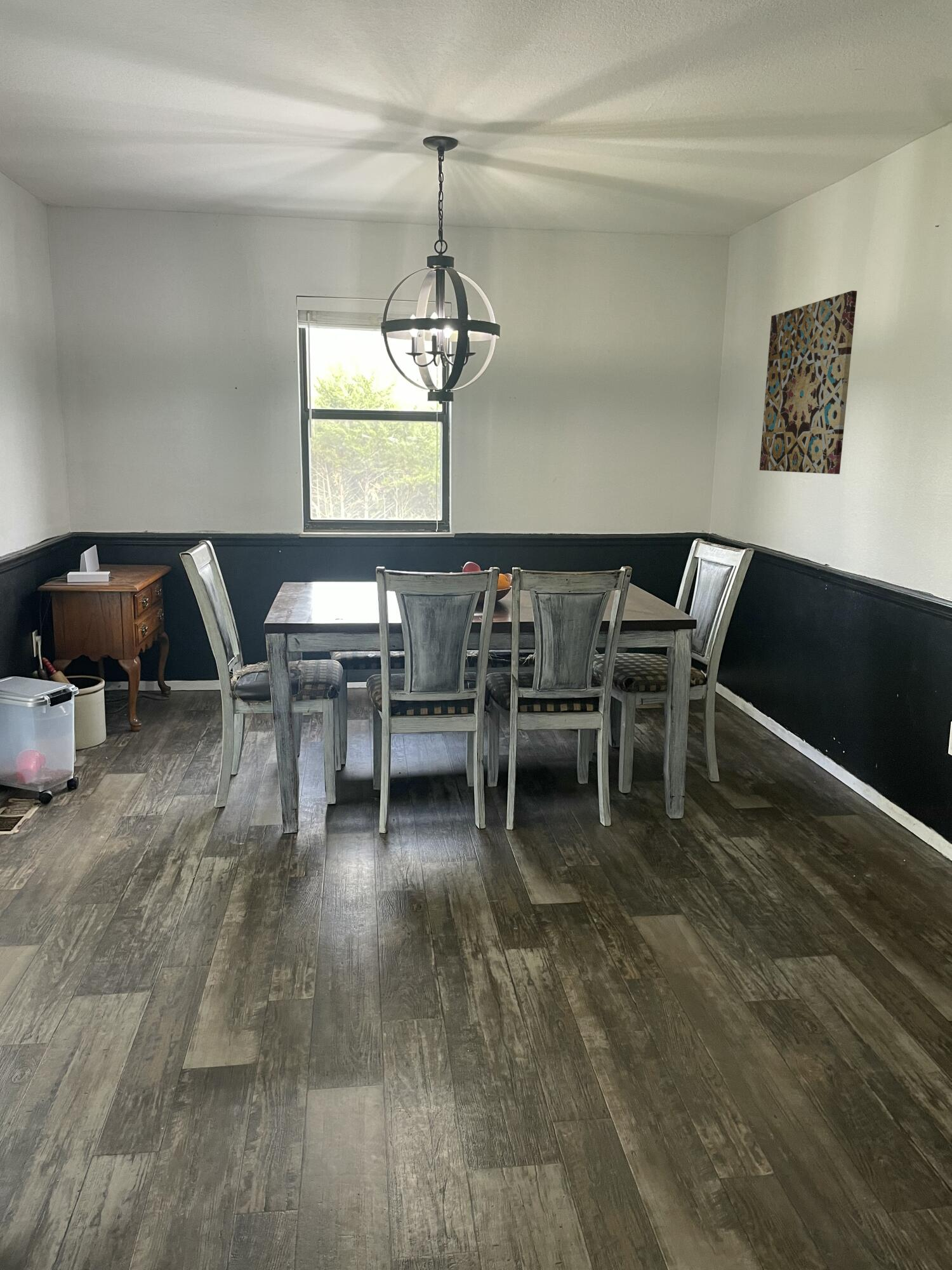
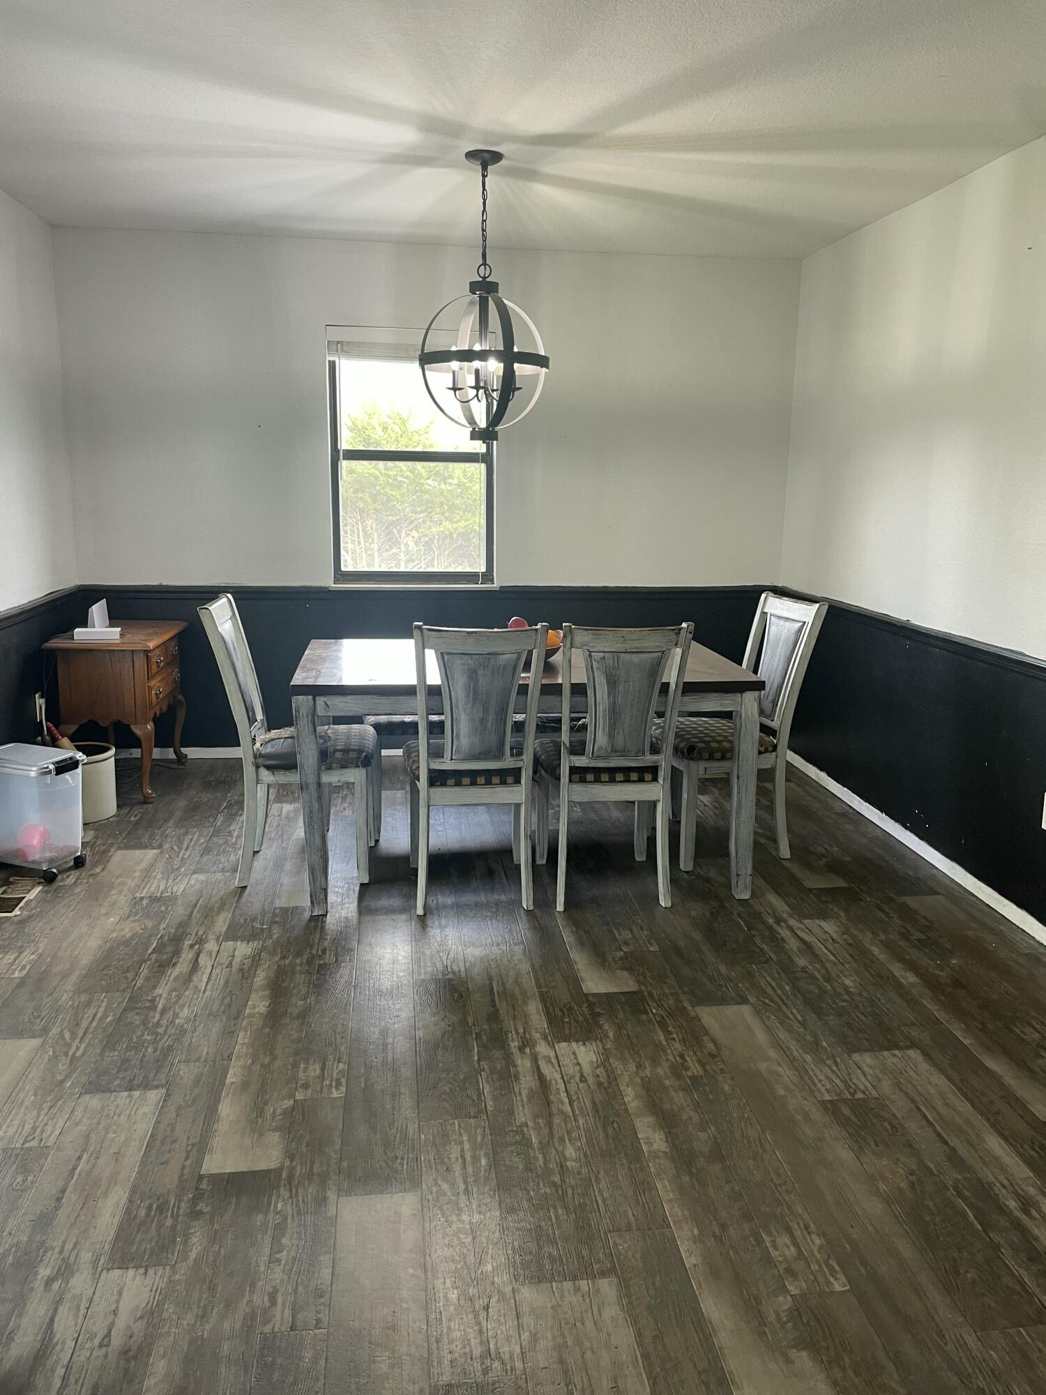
- wall art (803, 389)
